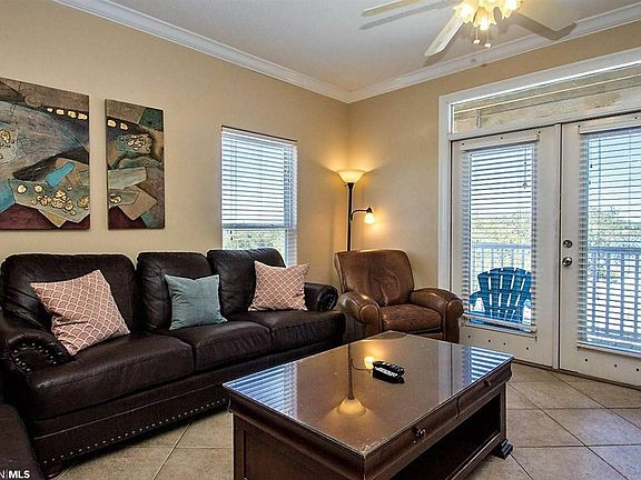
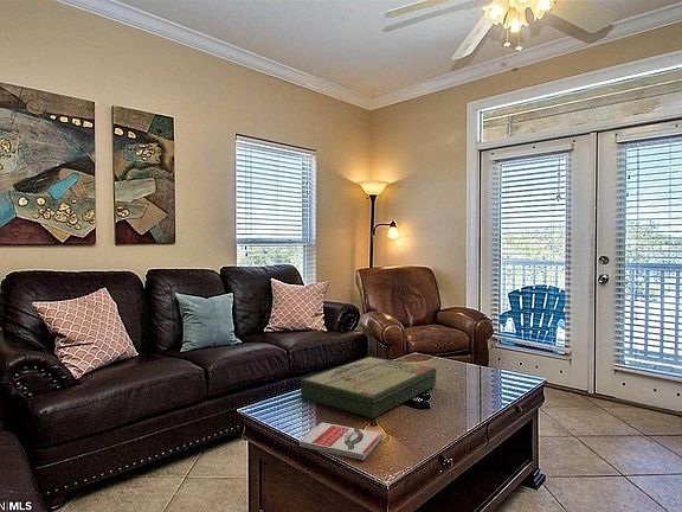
+ board game (371, 382)
+ book (341, 439)
